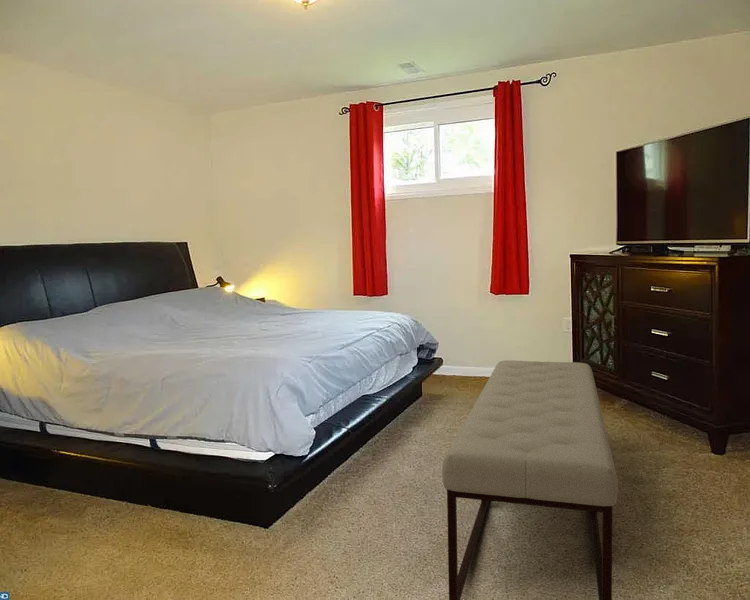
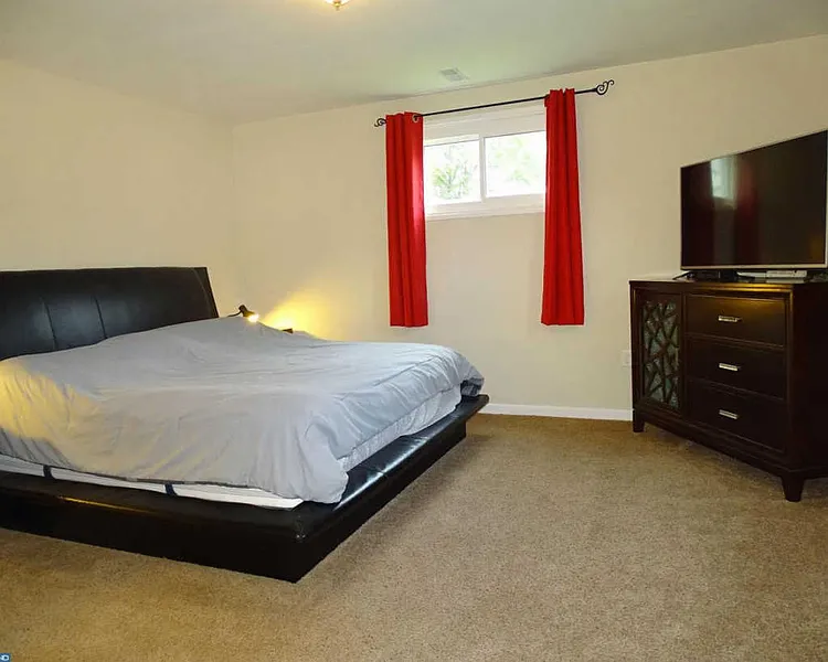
- bench (537, 453)
